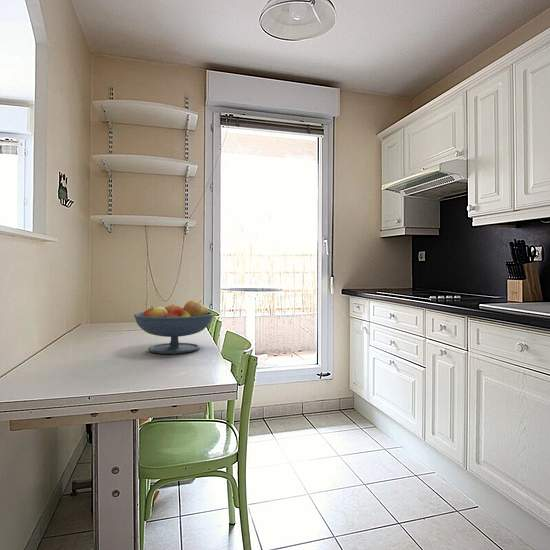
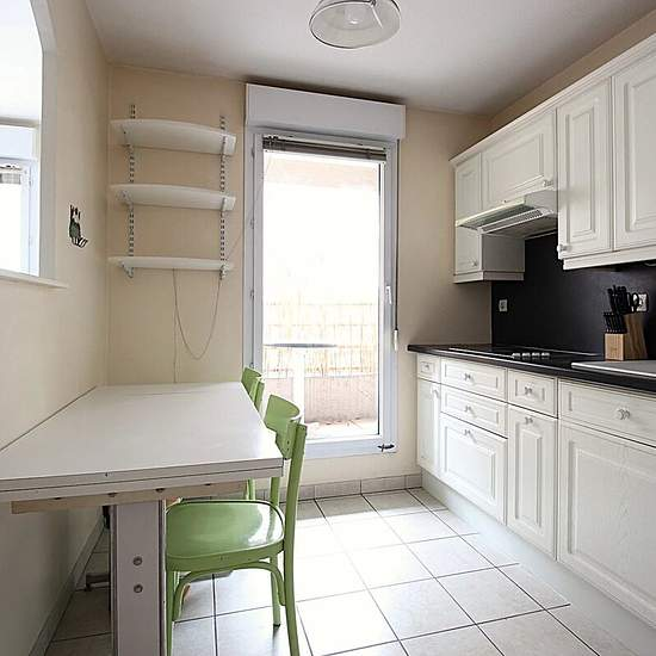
- fruit bowl (174, 325)
